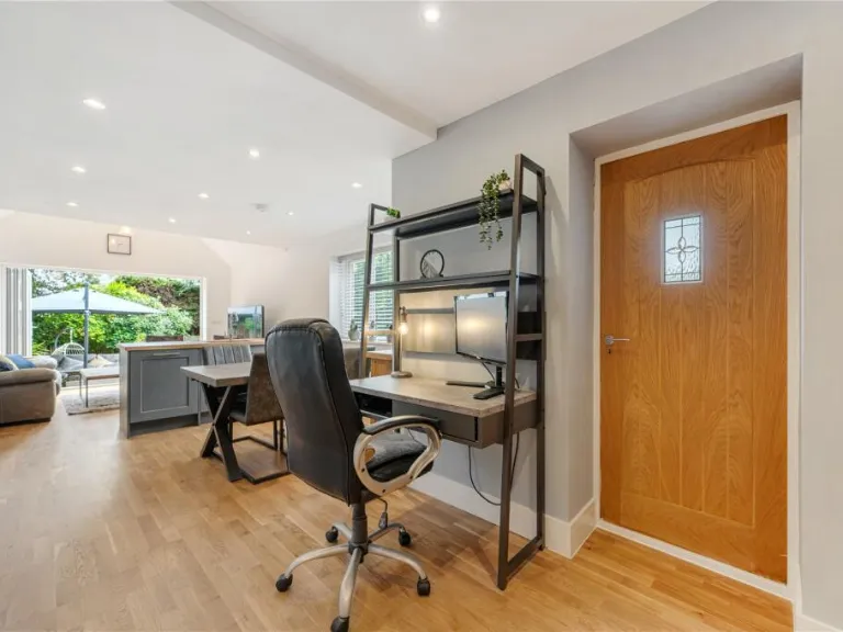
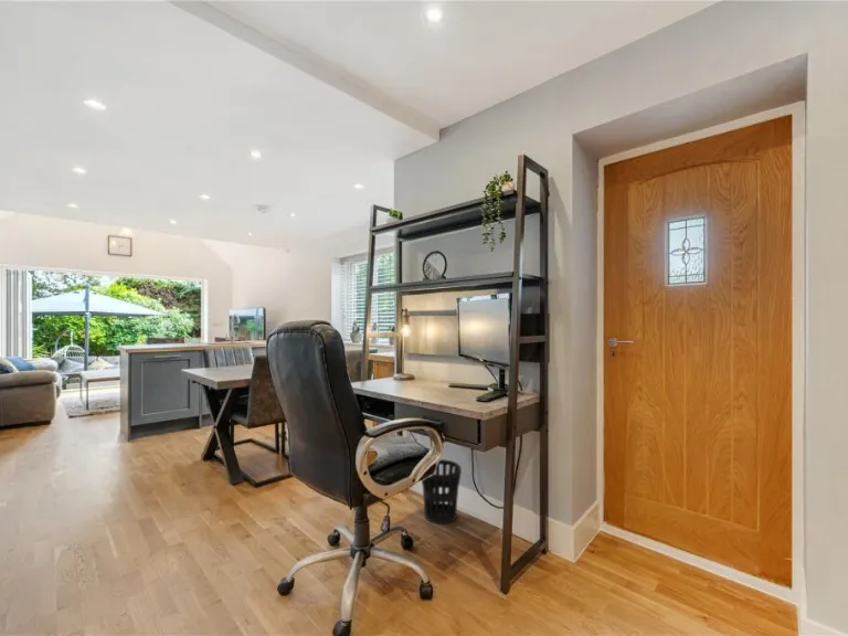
+ wastebasket (438, 490)
